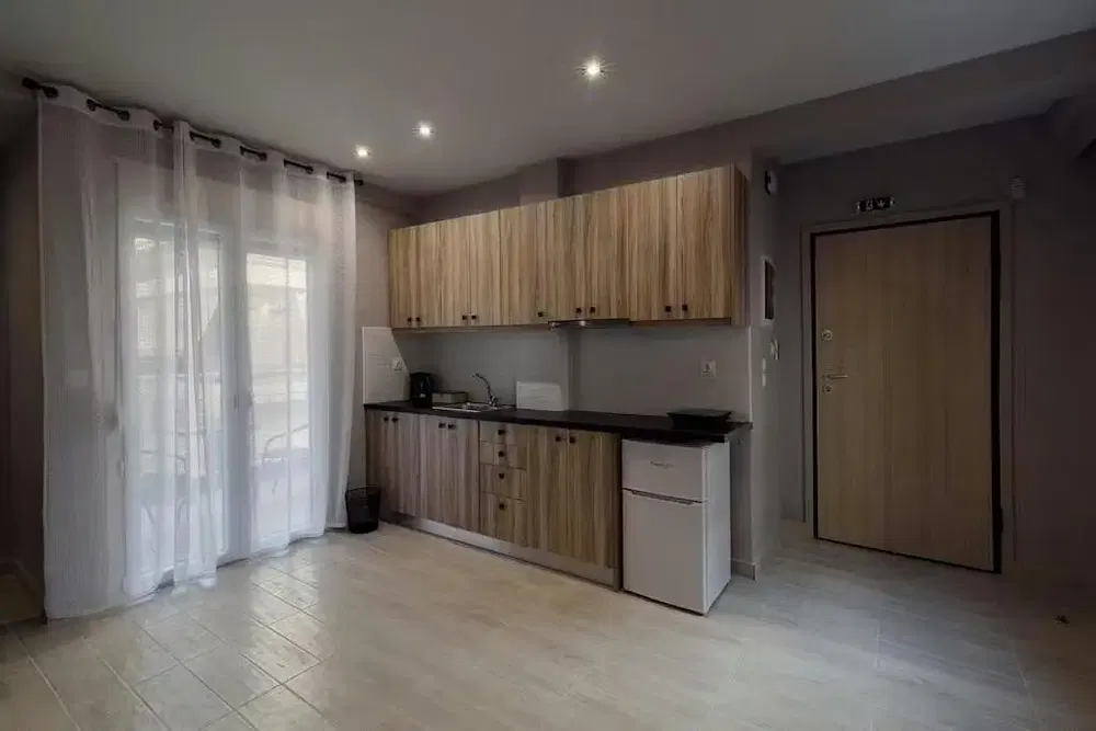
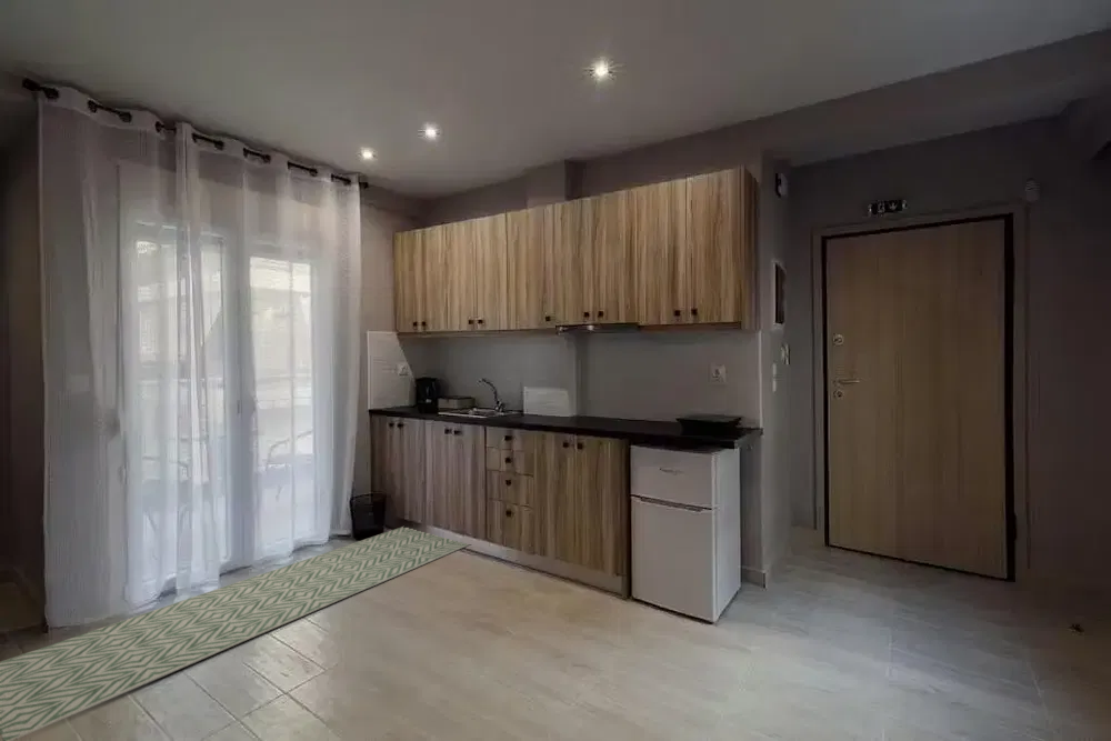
+ rug (290, 589)
